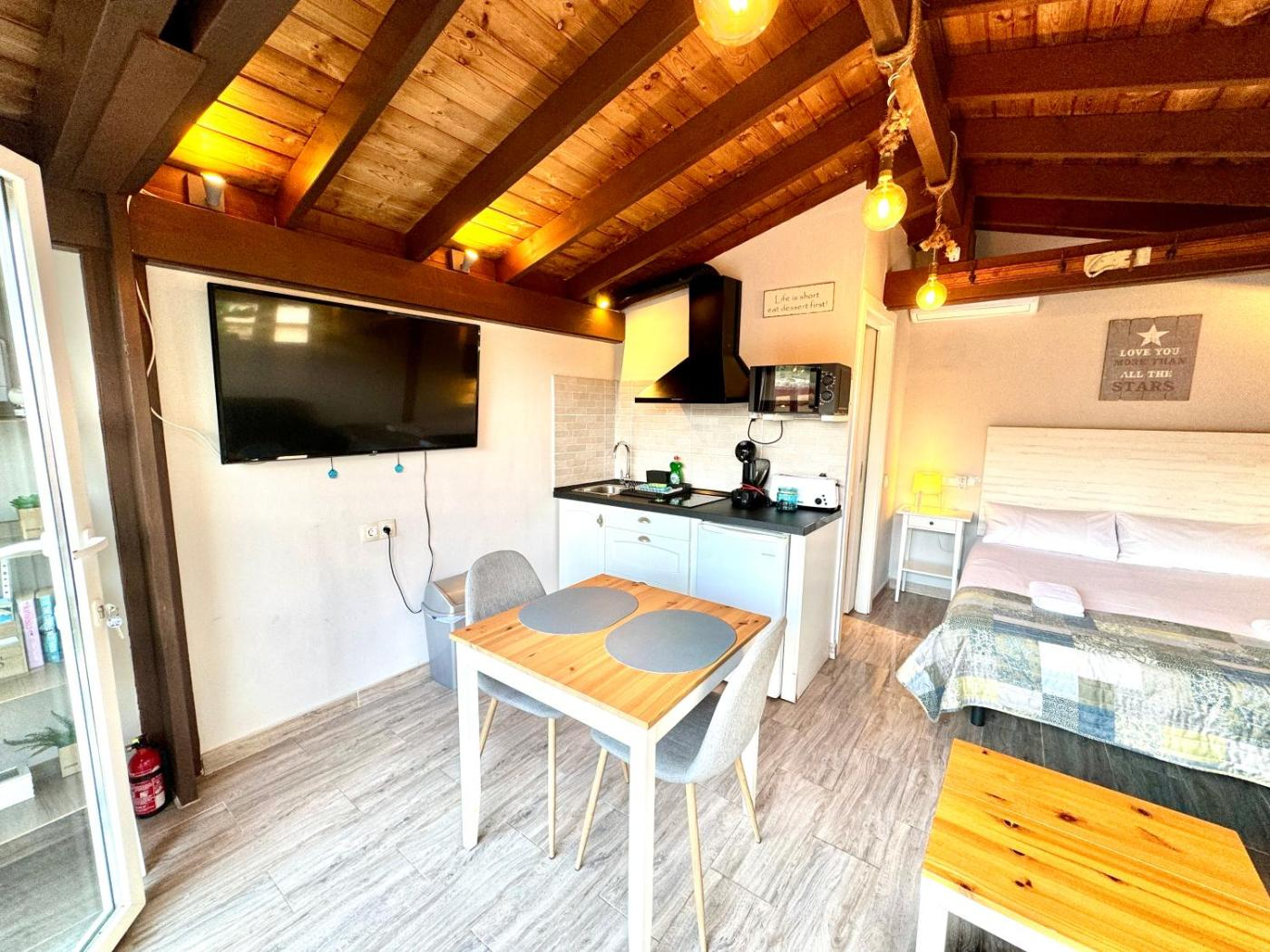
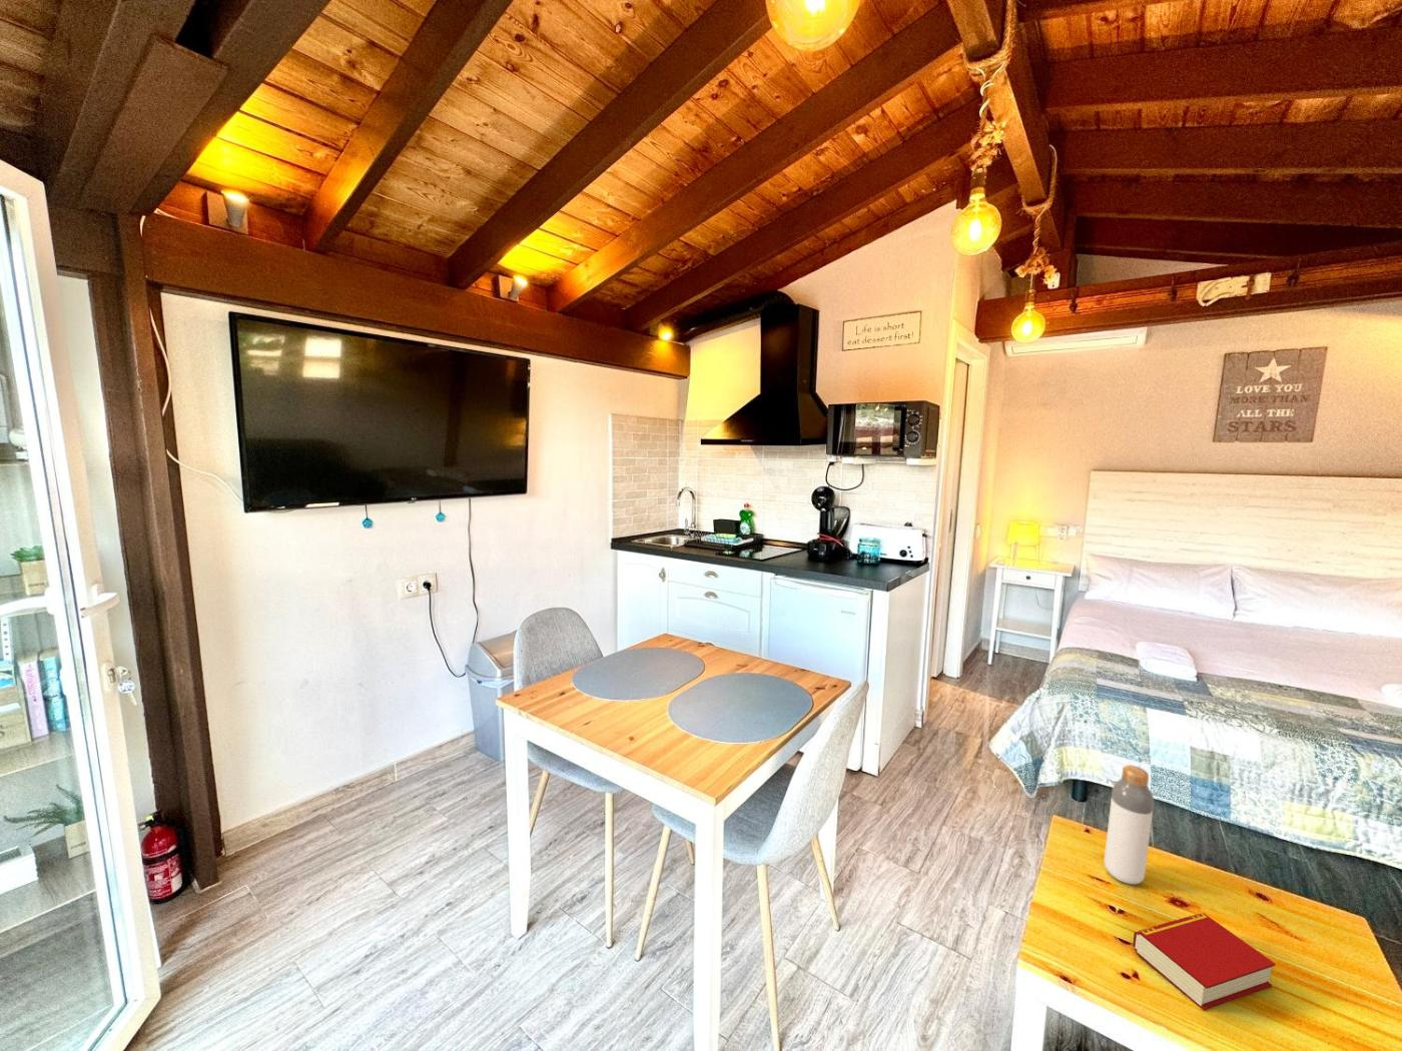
+ book (1201, 956)
+ bottle (1128, 822)
